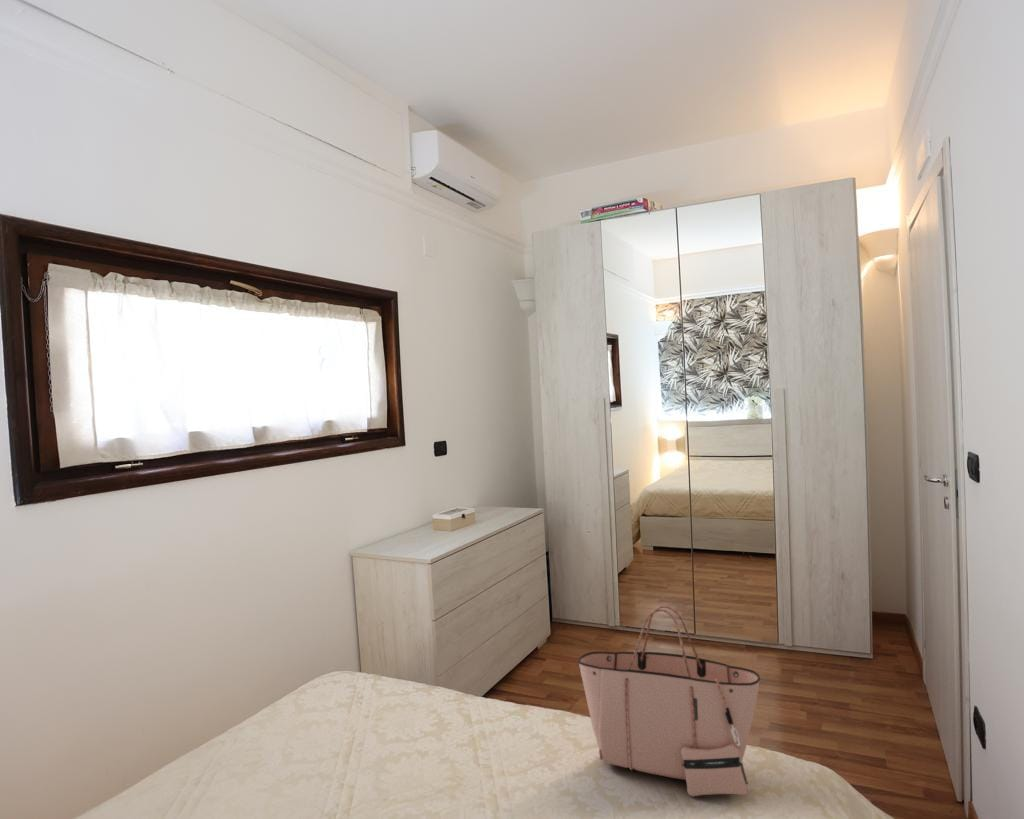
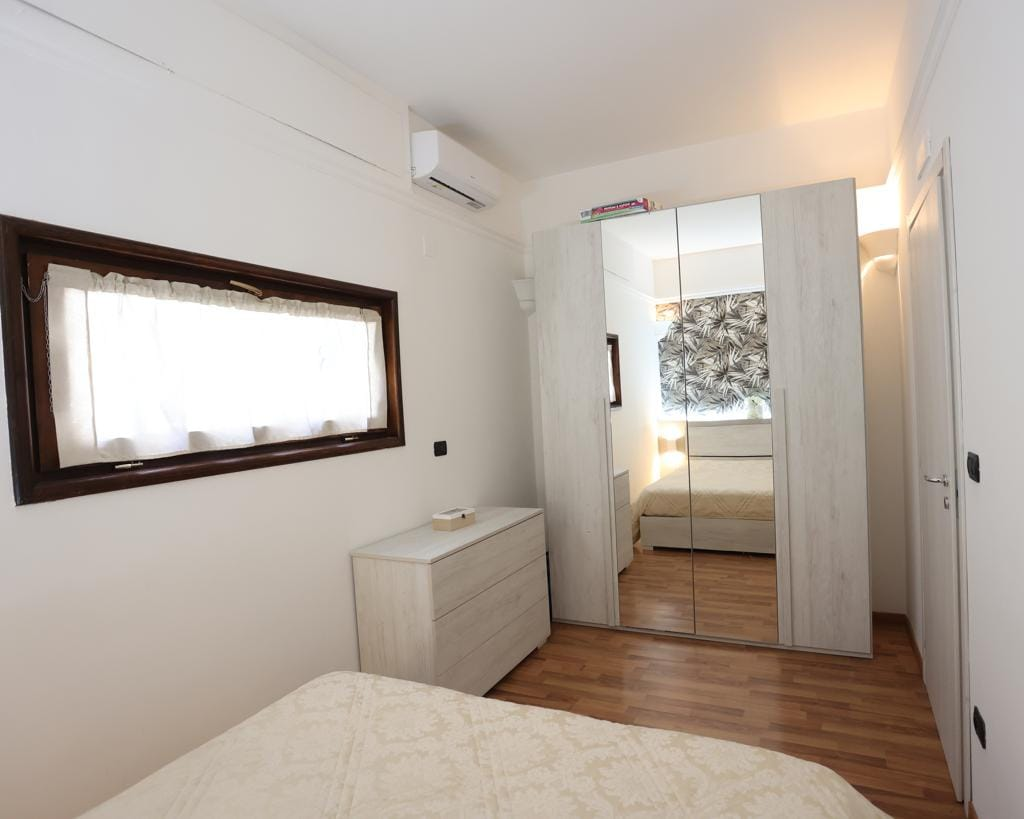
- tote bag (664, 689)
